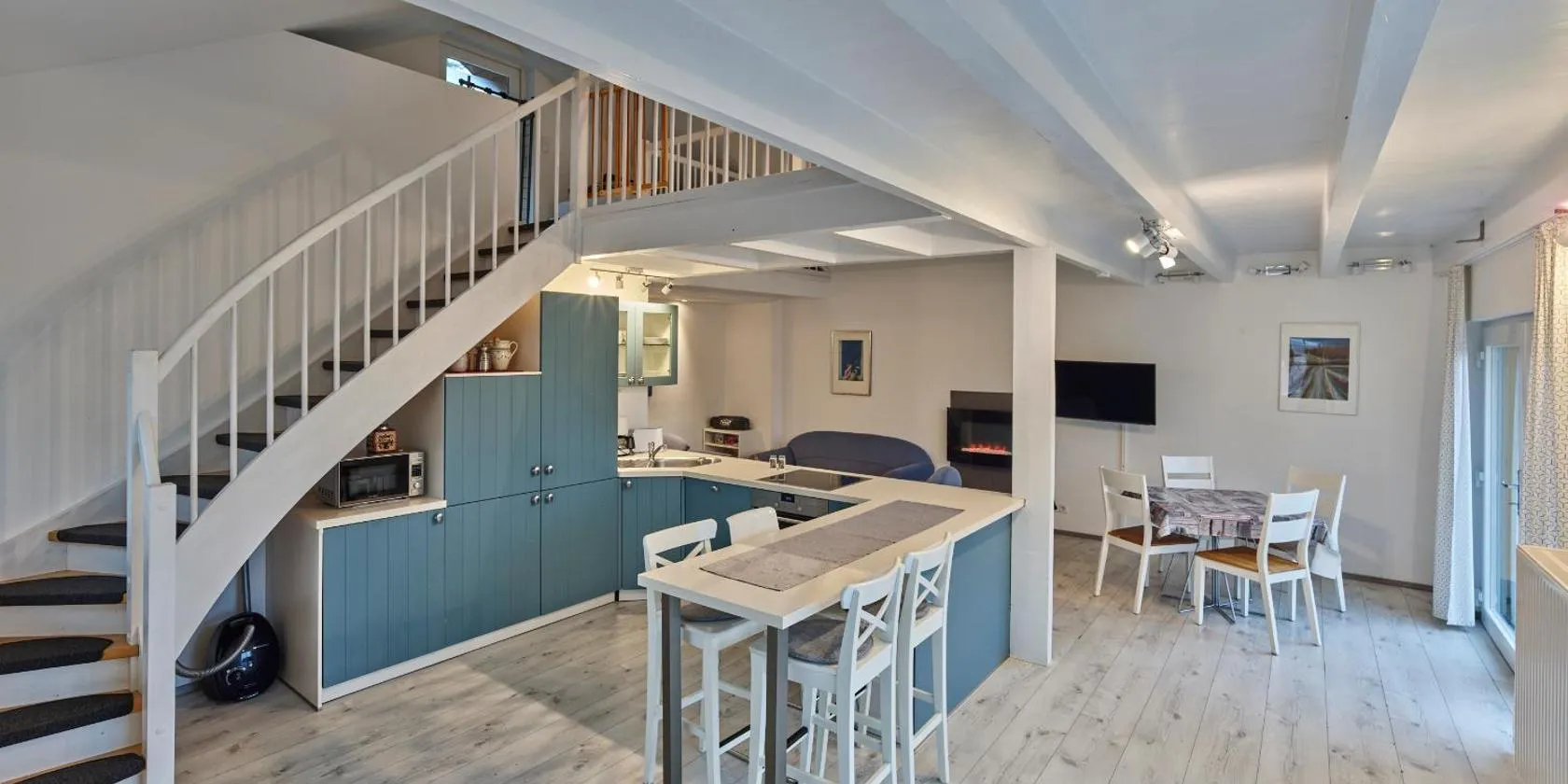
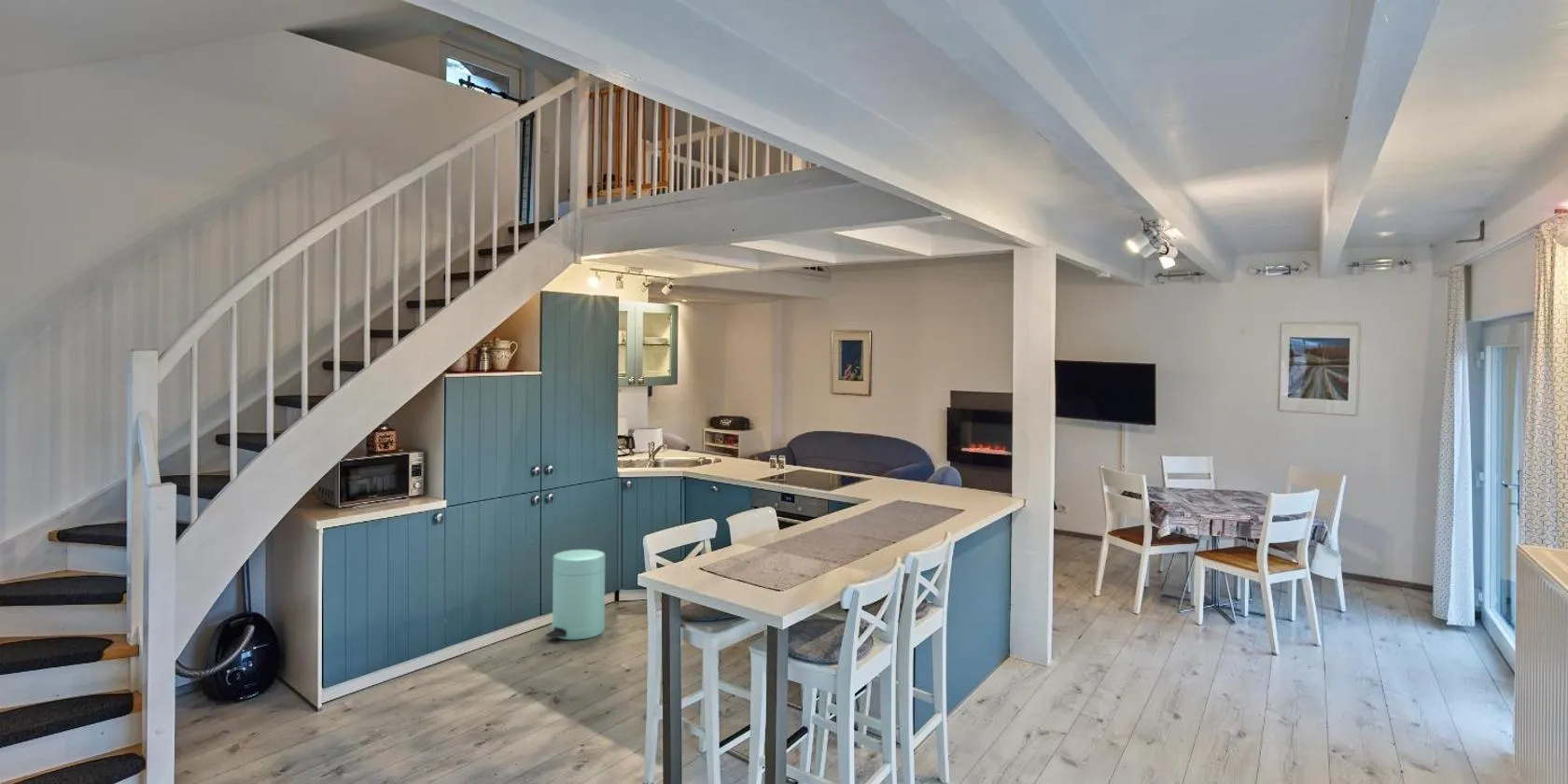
+ trash can (575, 593)
